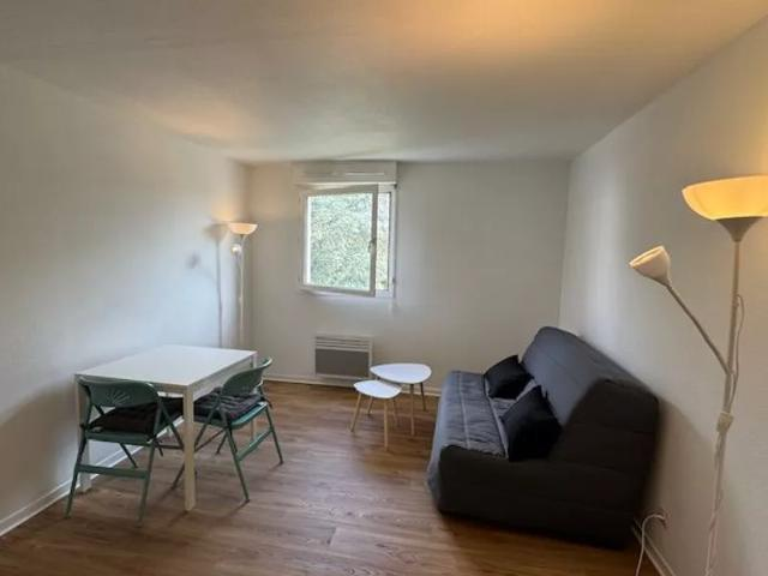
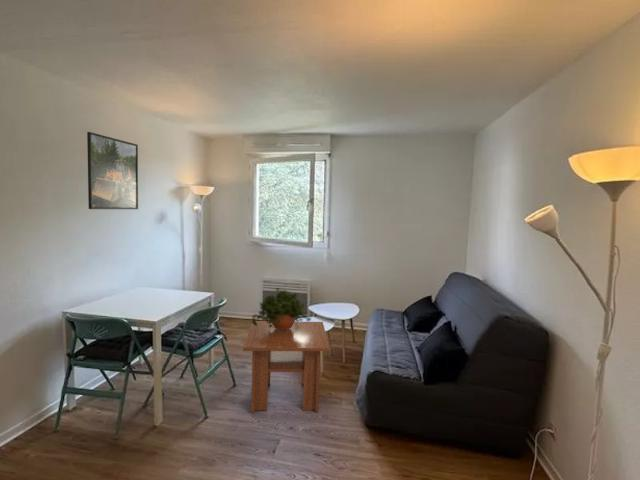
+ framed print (115, 174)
+ potted plant (281, 310)
+ coffee table (286, 364)
